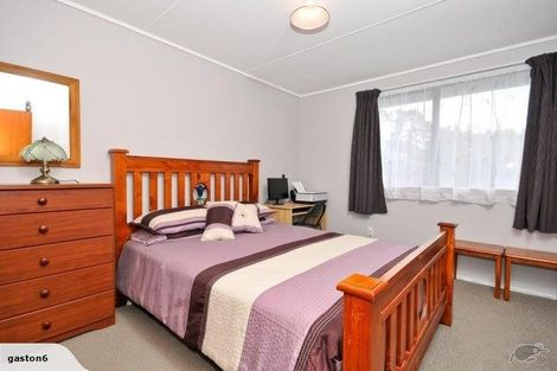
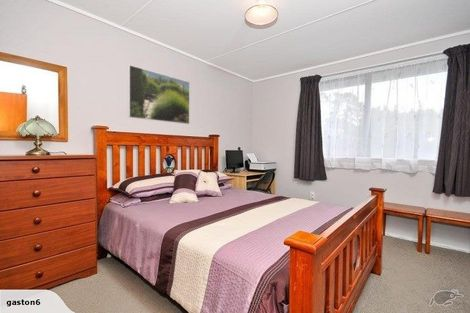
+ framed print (162, 97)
